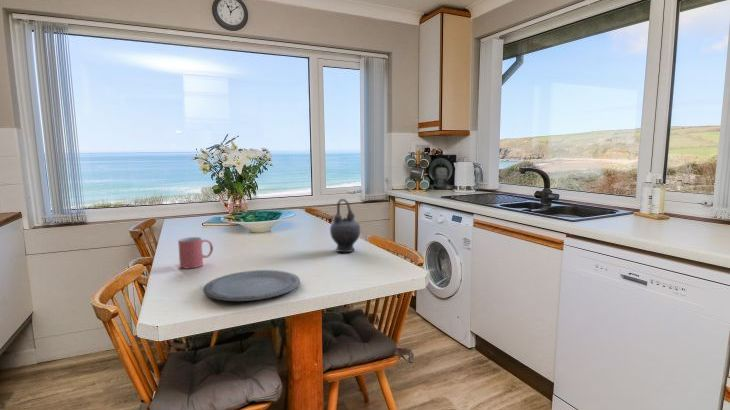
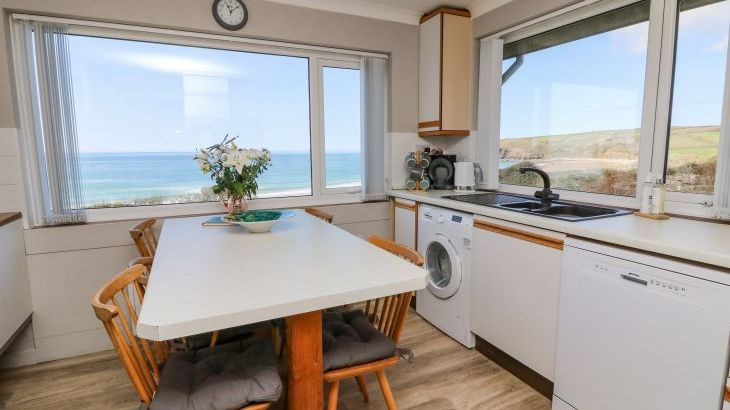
- teapot (343, 224)
- mug (196, 251)
- plate (253, 285)
